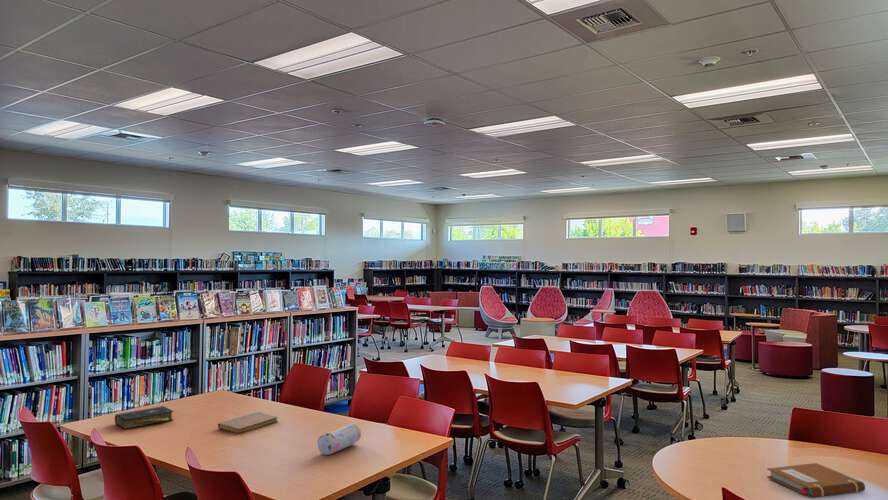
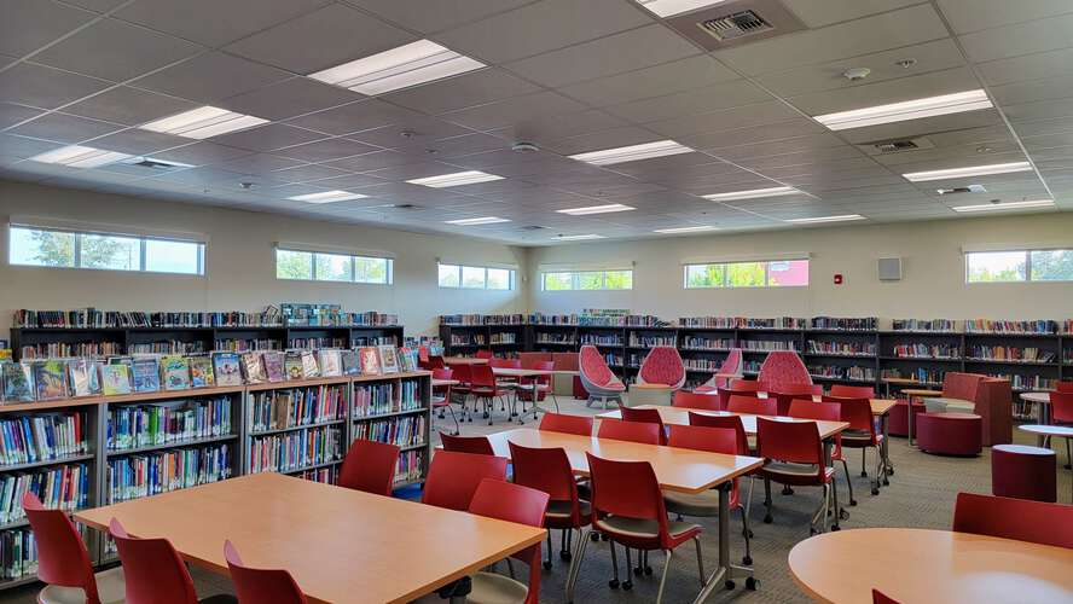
- book (145, 417)
- pencil case (339, 438)
- notebook (813, 480)
- notebook (248, 422)
